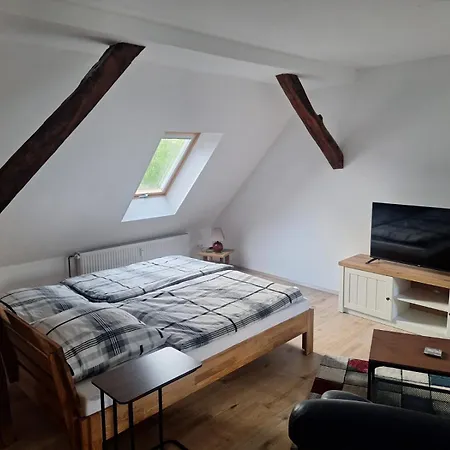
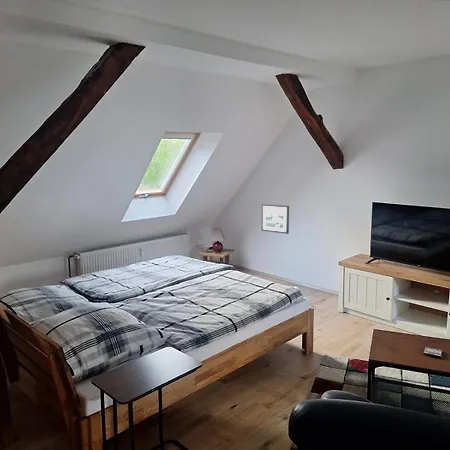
+ picture frame (274, 218)
